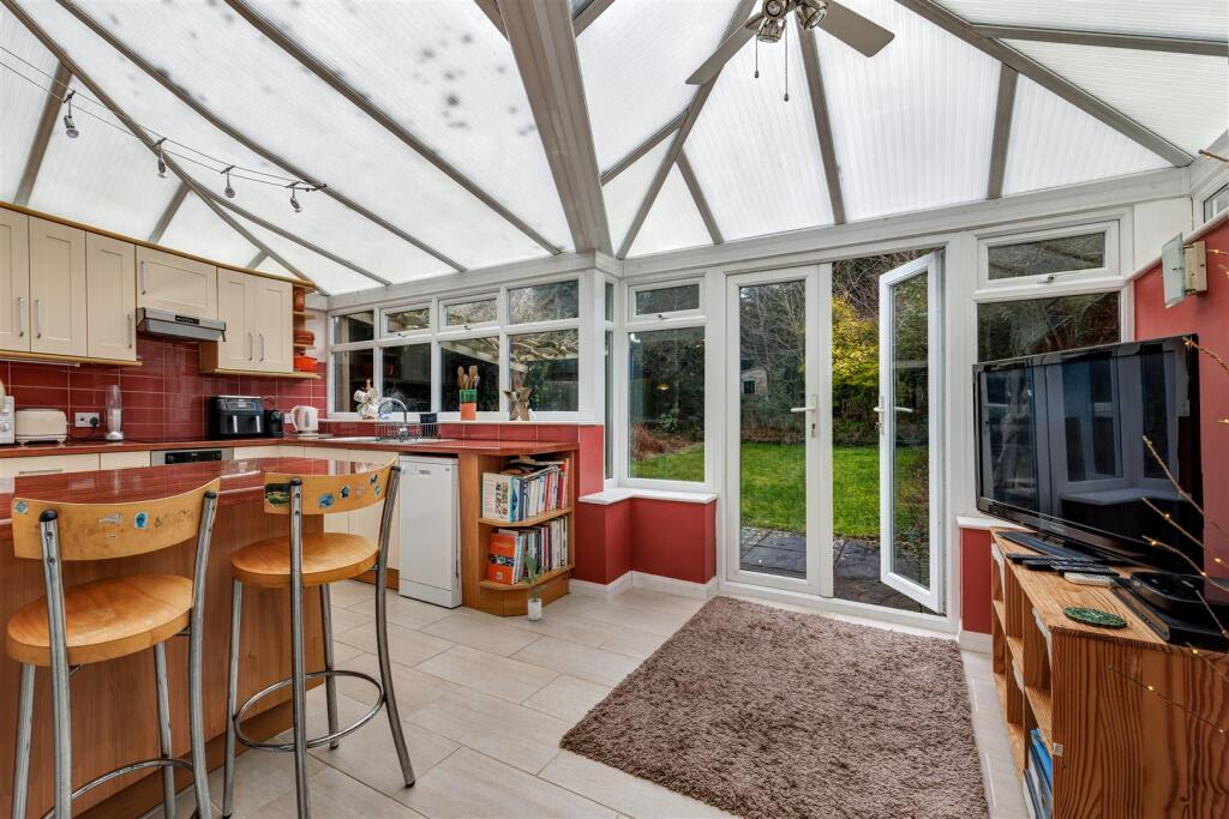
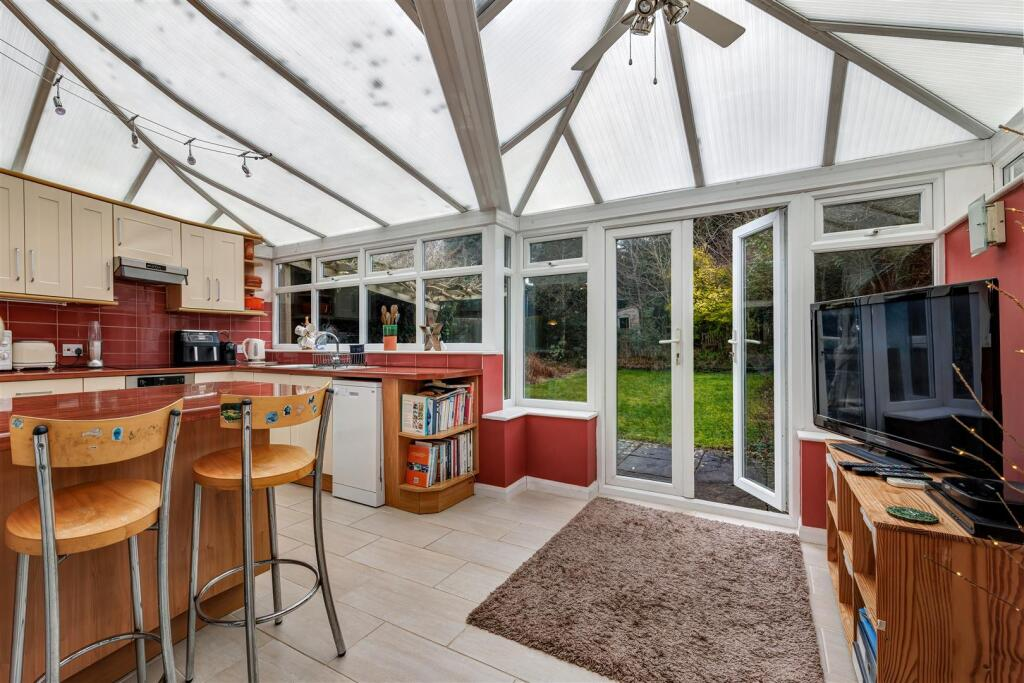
- potted plant (534, 588)
